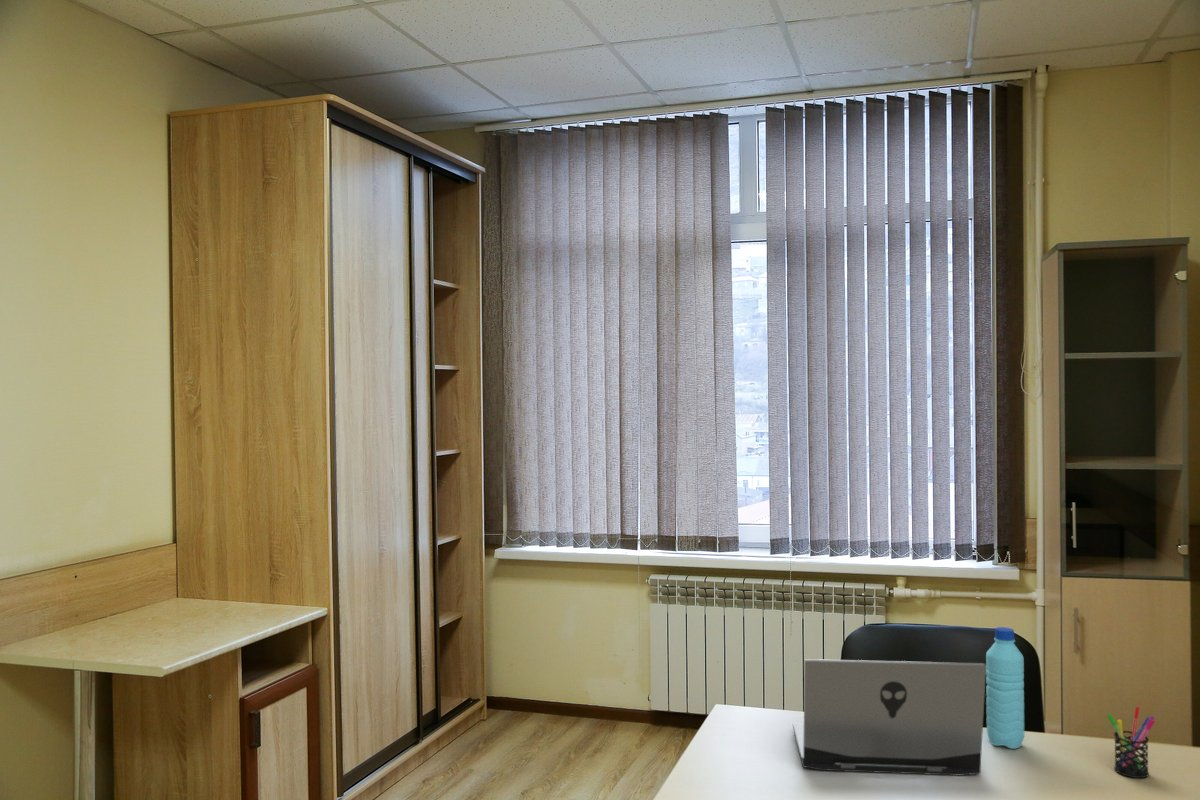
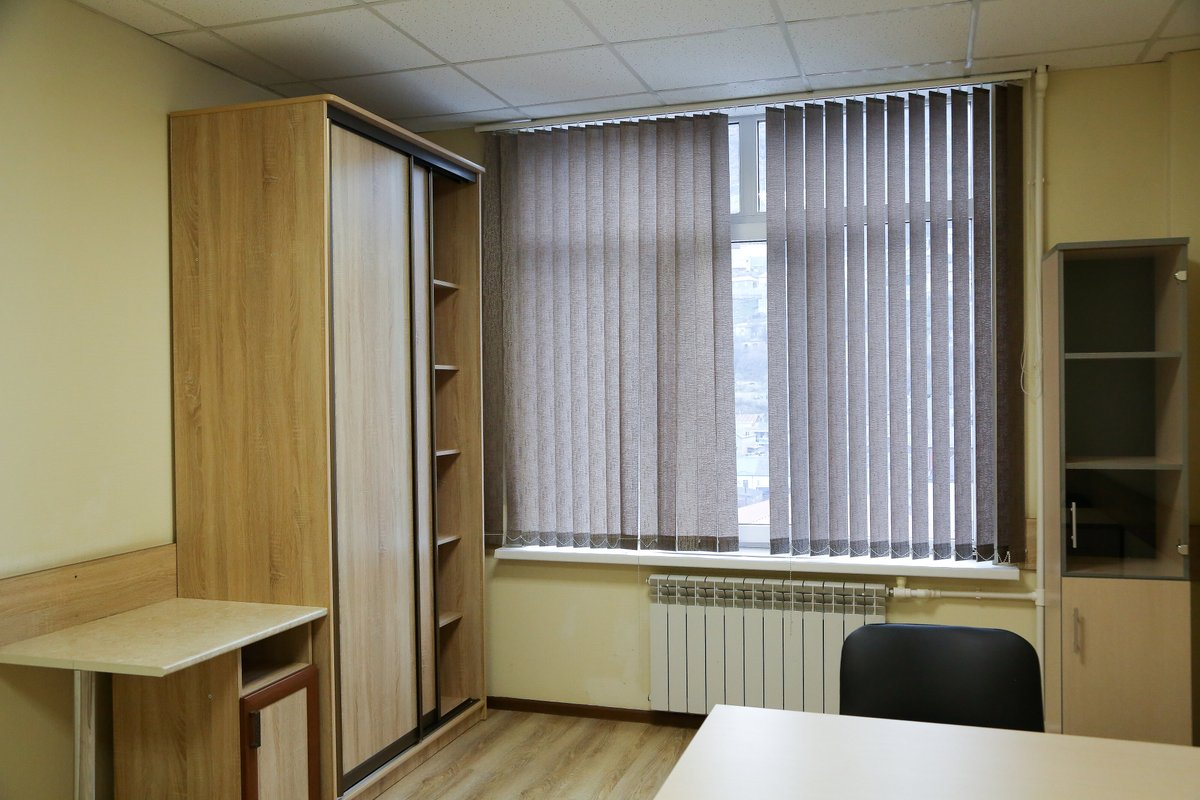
- pen holder (1128, 739)
- water bottle (1004, 686)
- laptop (881, 699)
